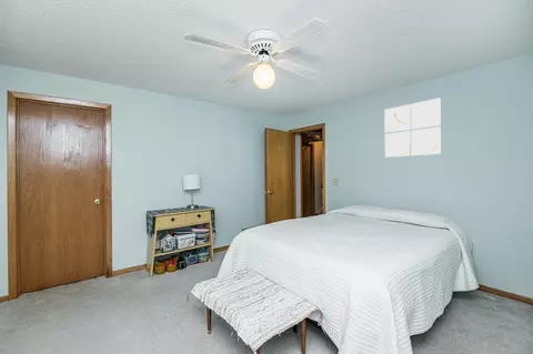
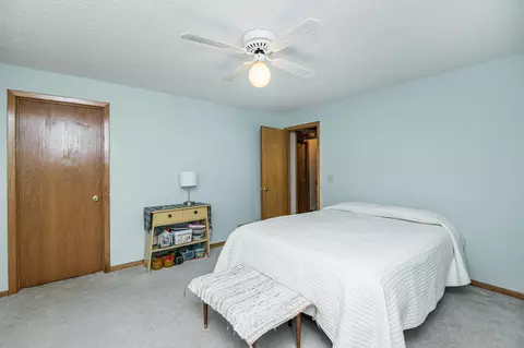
- wall art (410, 129)
